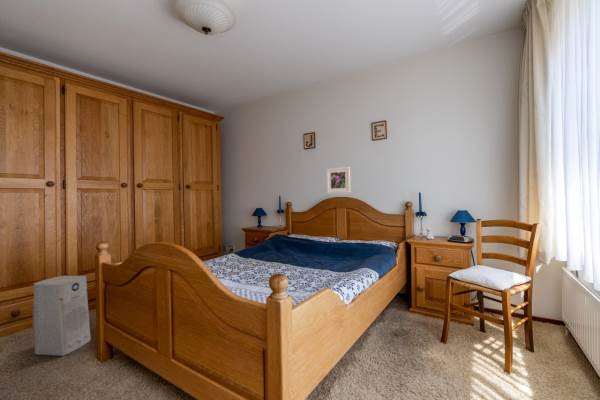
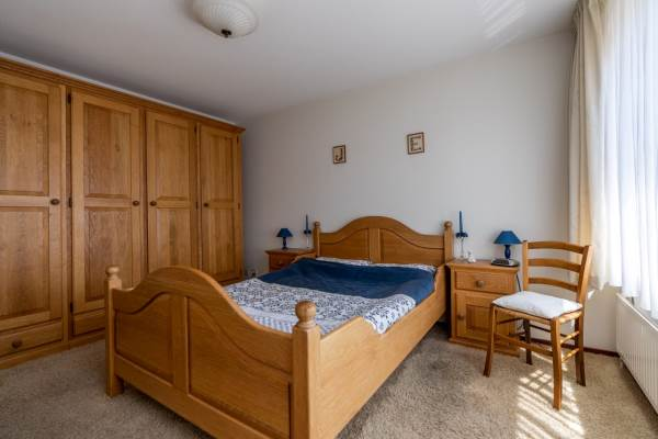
- air purifier (61, 313)
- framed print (338, 180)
